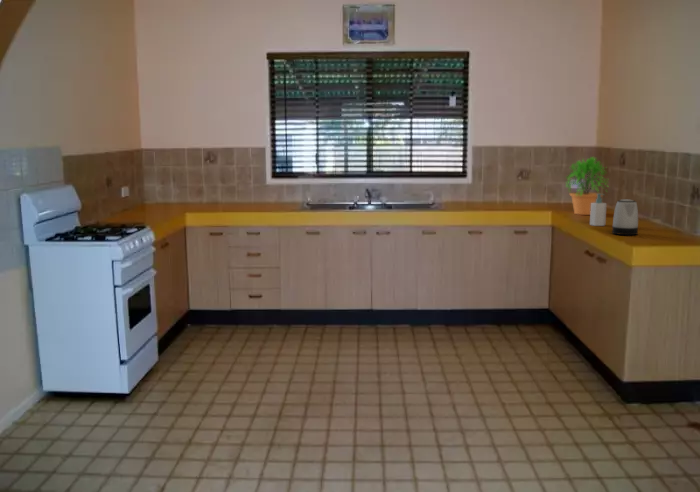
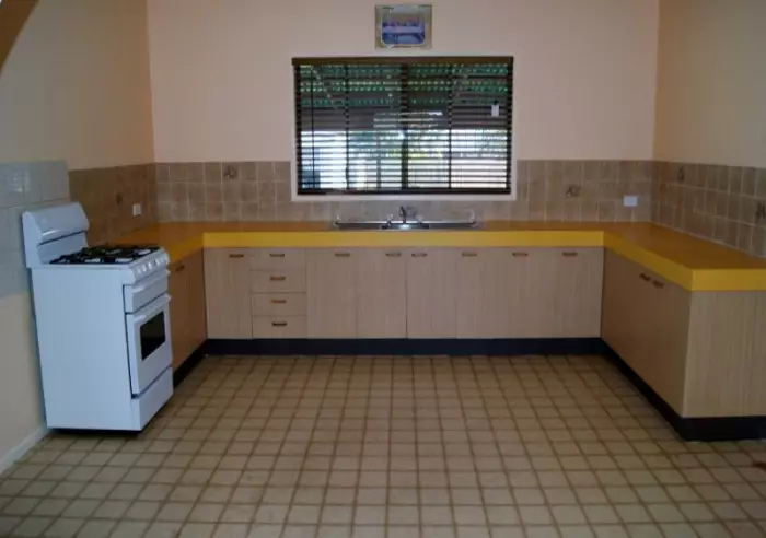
- potted plant (586, 185)
- soap bottle (598, 209)
- kettle (624, 216)
